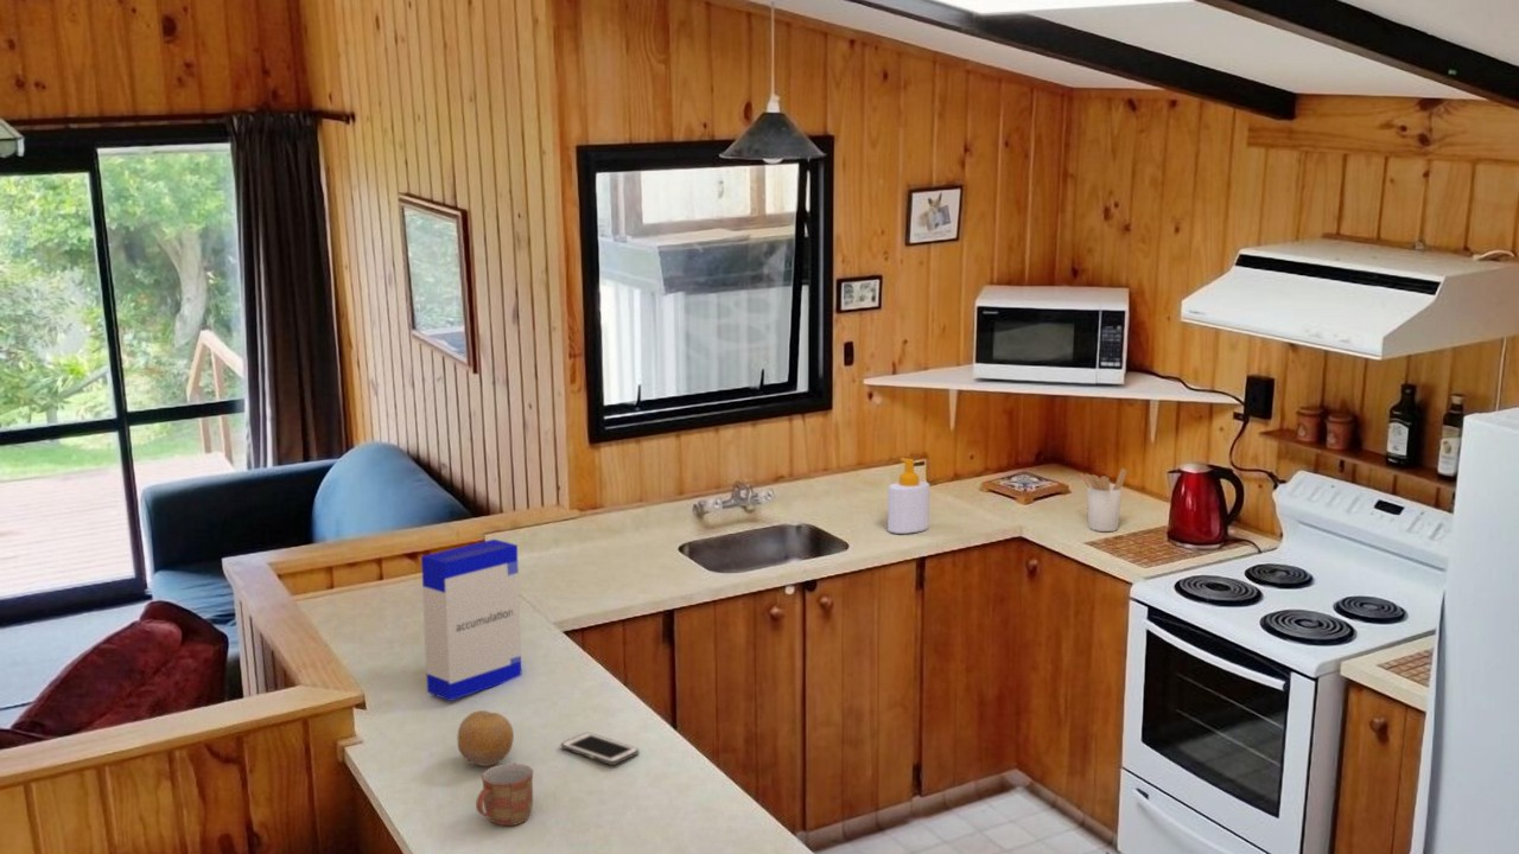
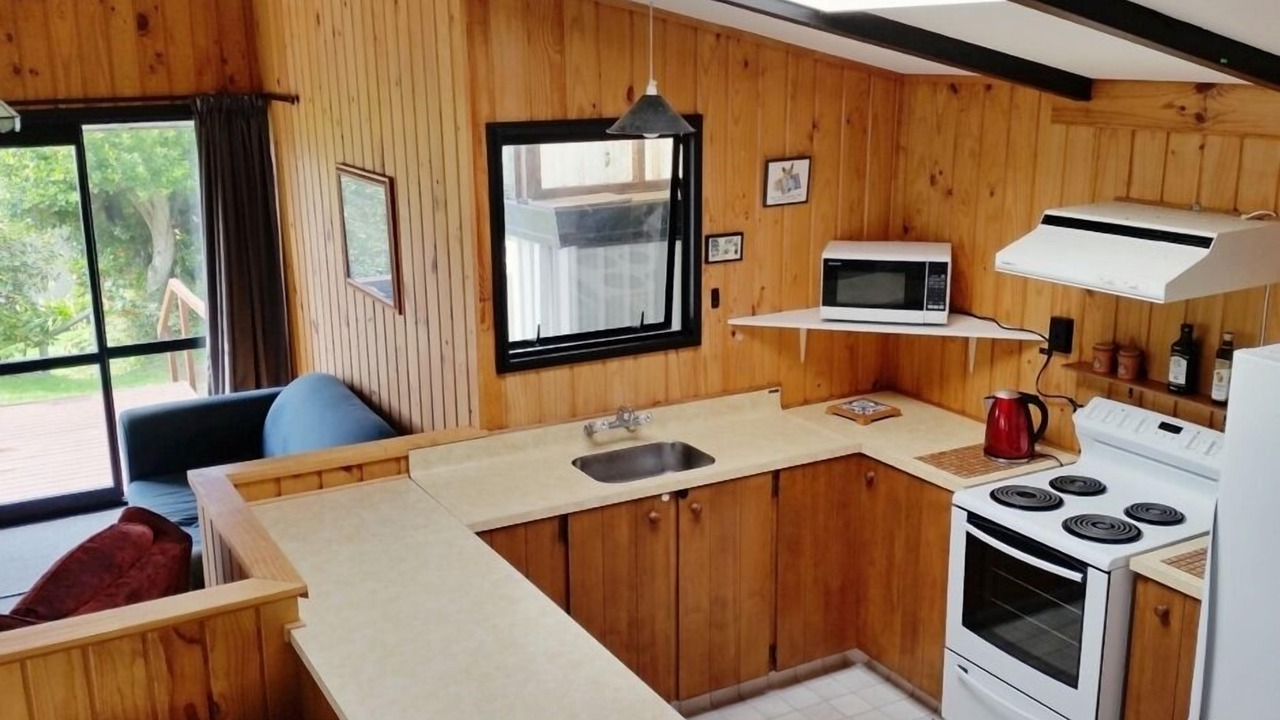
- utensil holder (1101, 498)
- soap bottle (908, 495)
- cell phone (599, 748)
- fruit (484, 738)
- mug (502, 797)
- cereal box (472, 618)
